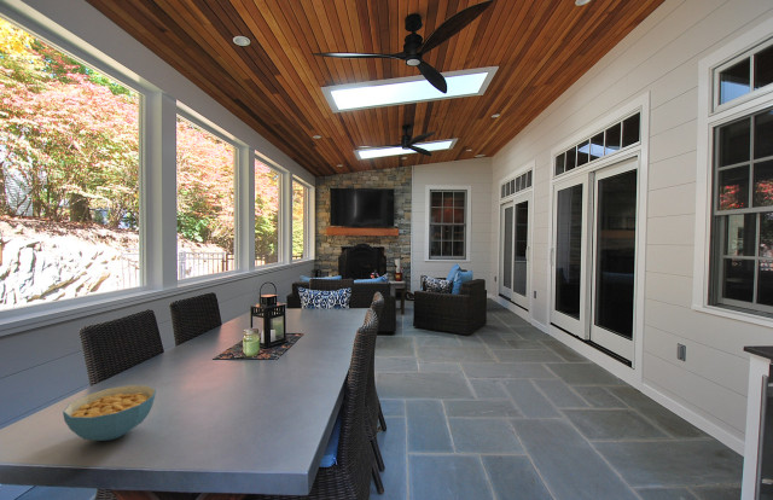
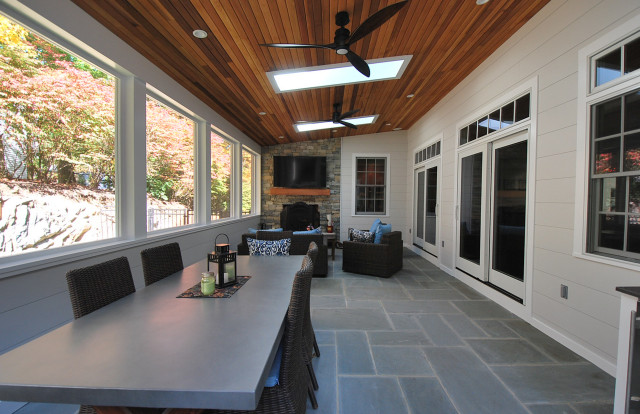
- cereal bowl (112, 417)
